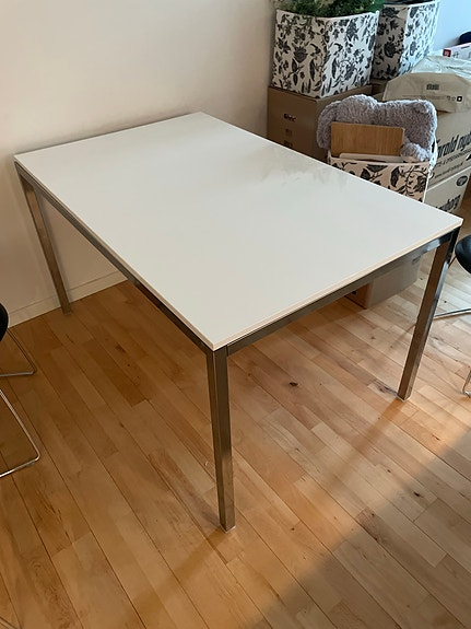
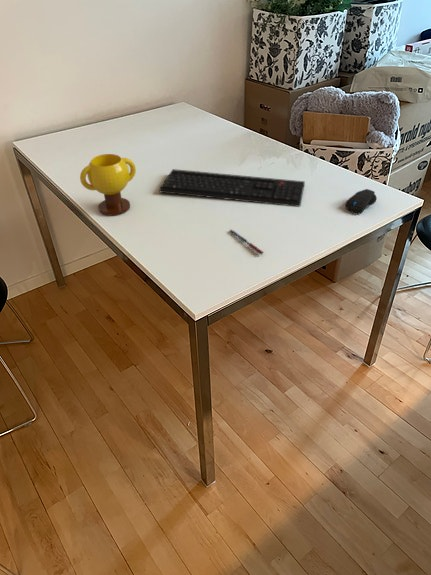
+ mug (110, 184)
+ keyboard (232, 185)
+ computer mouse (361, 200)
+ pen (245, 240)
